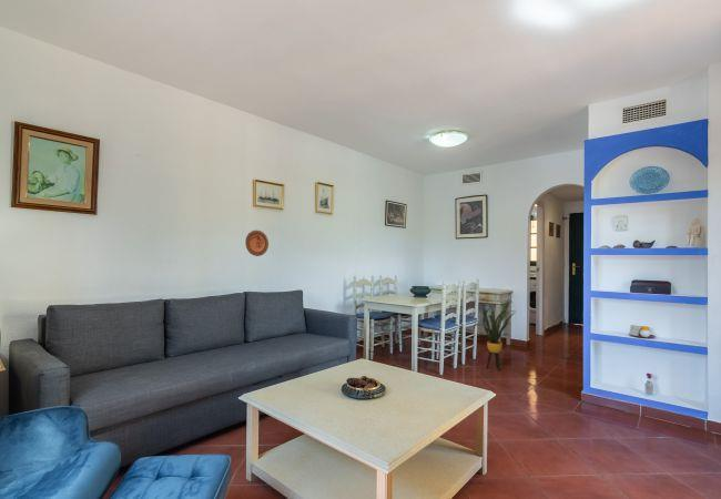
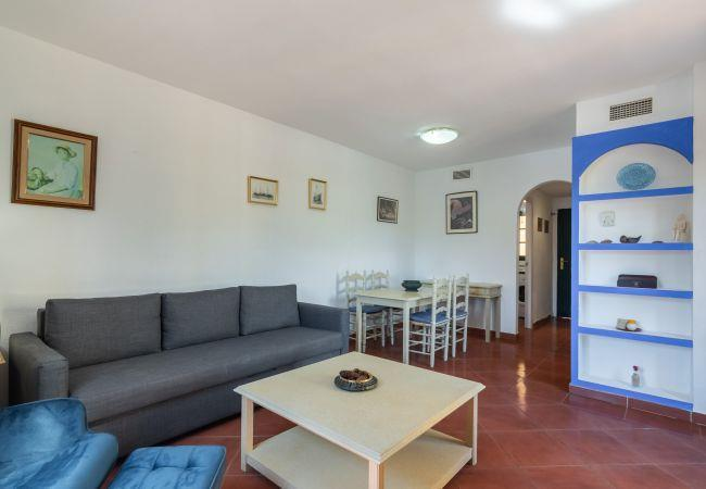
- decorative plate (256, 243)
- house plant (498, 335)
